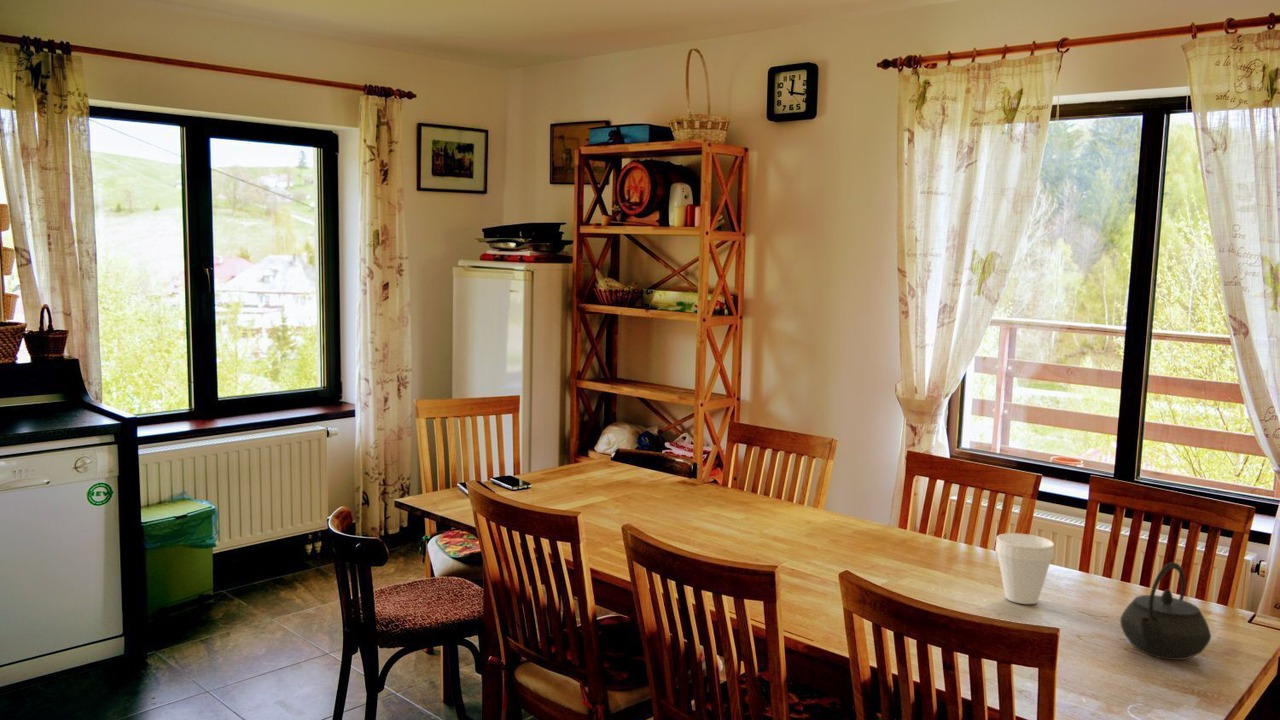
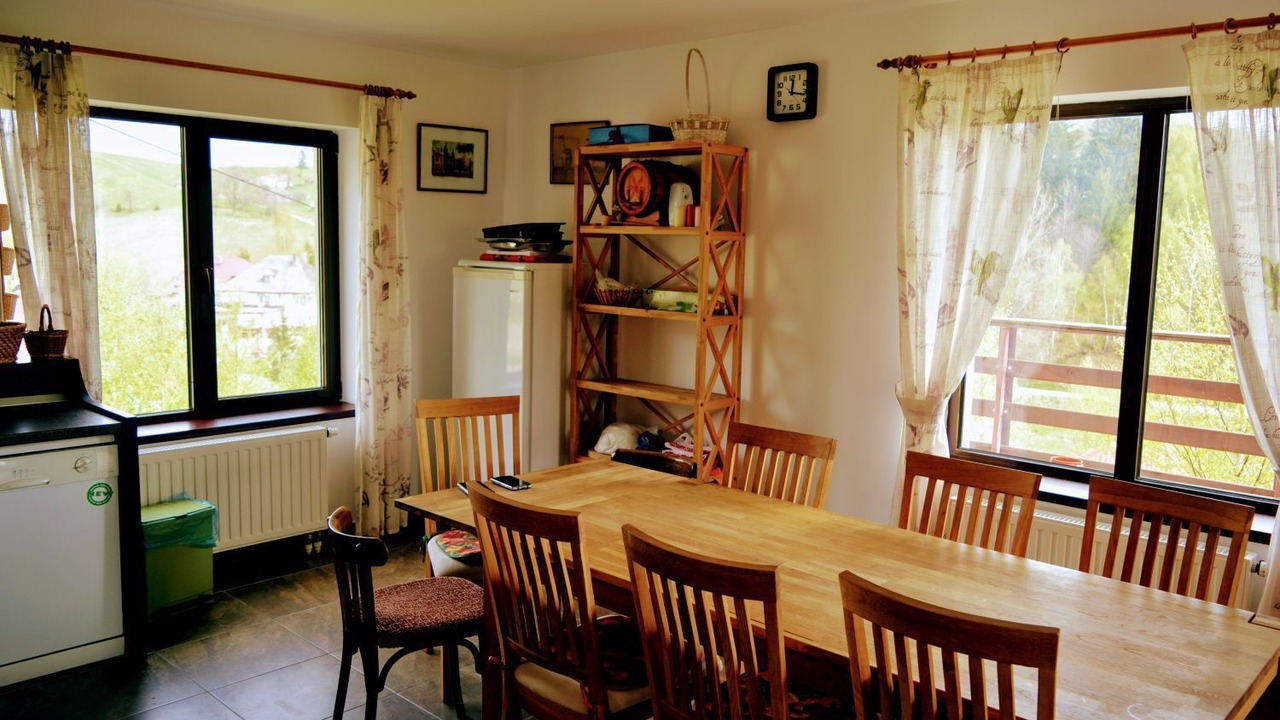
- kettle (1163, 608)
- cup (1023, 569)
